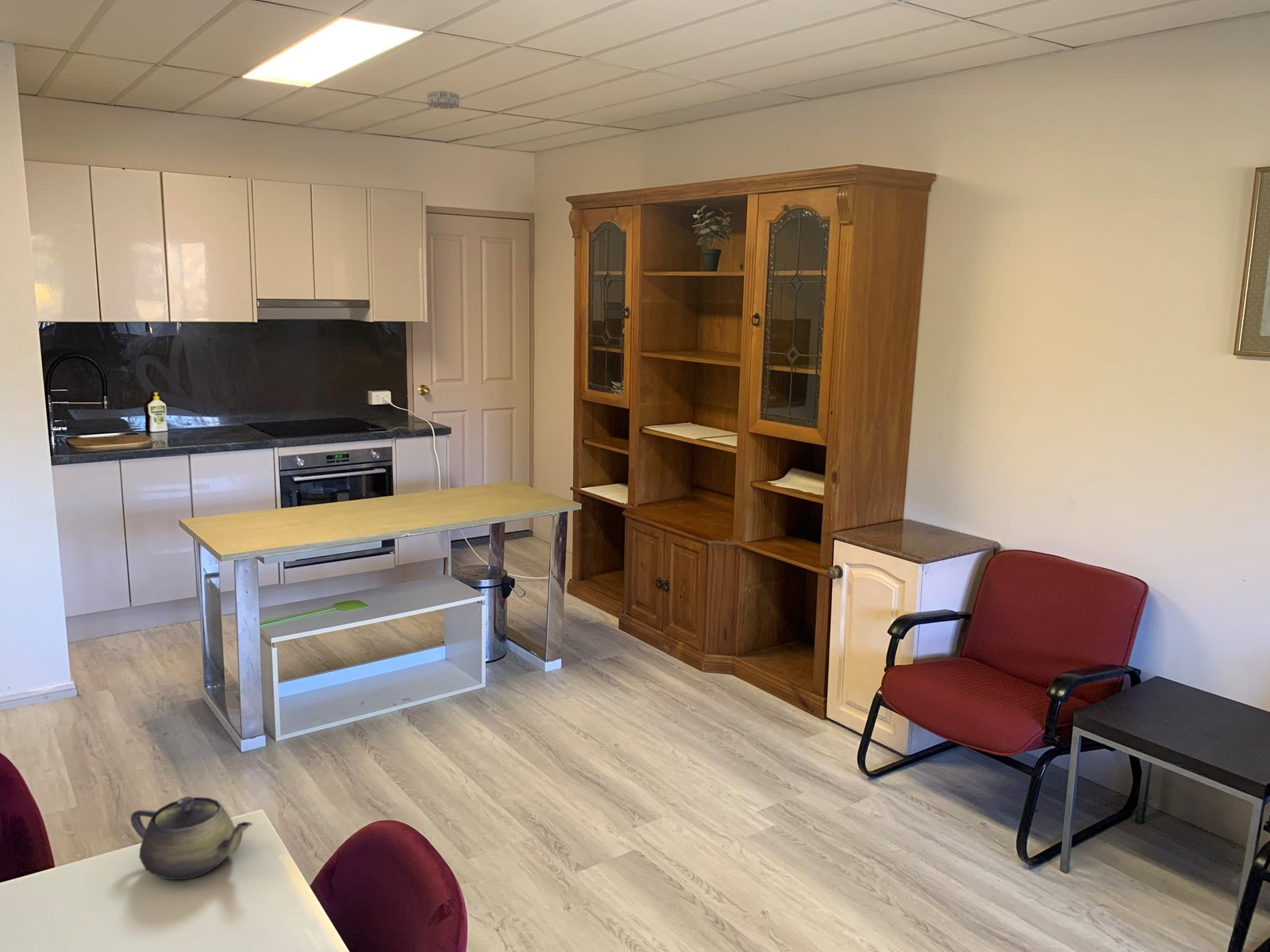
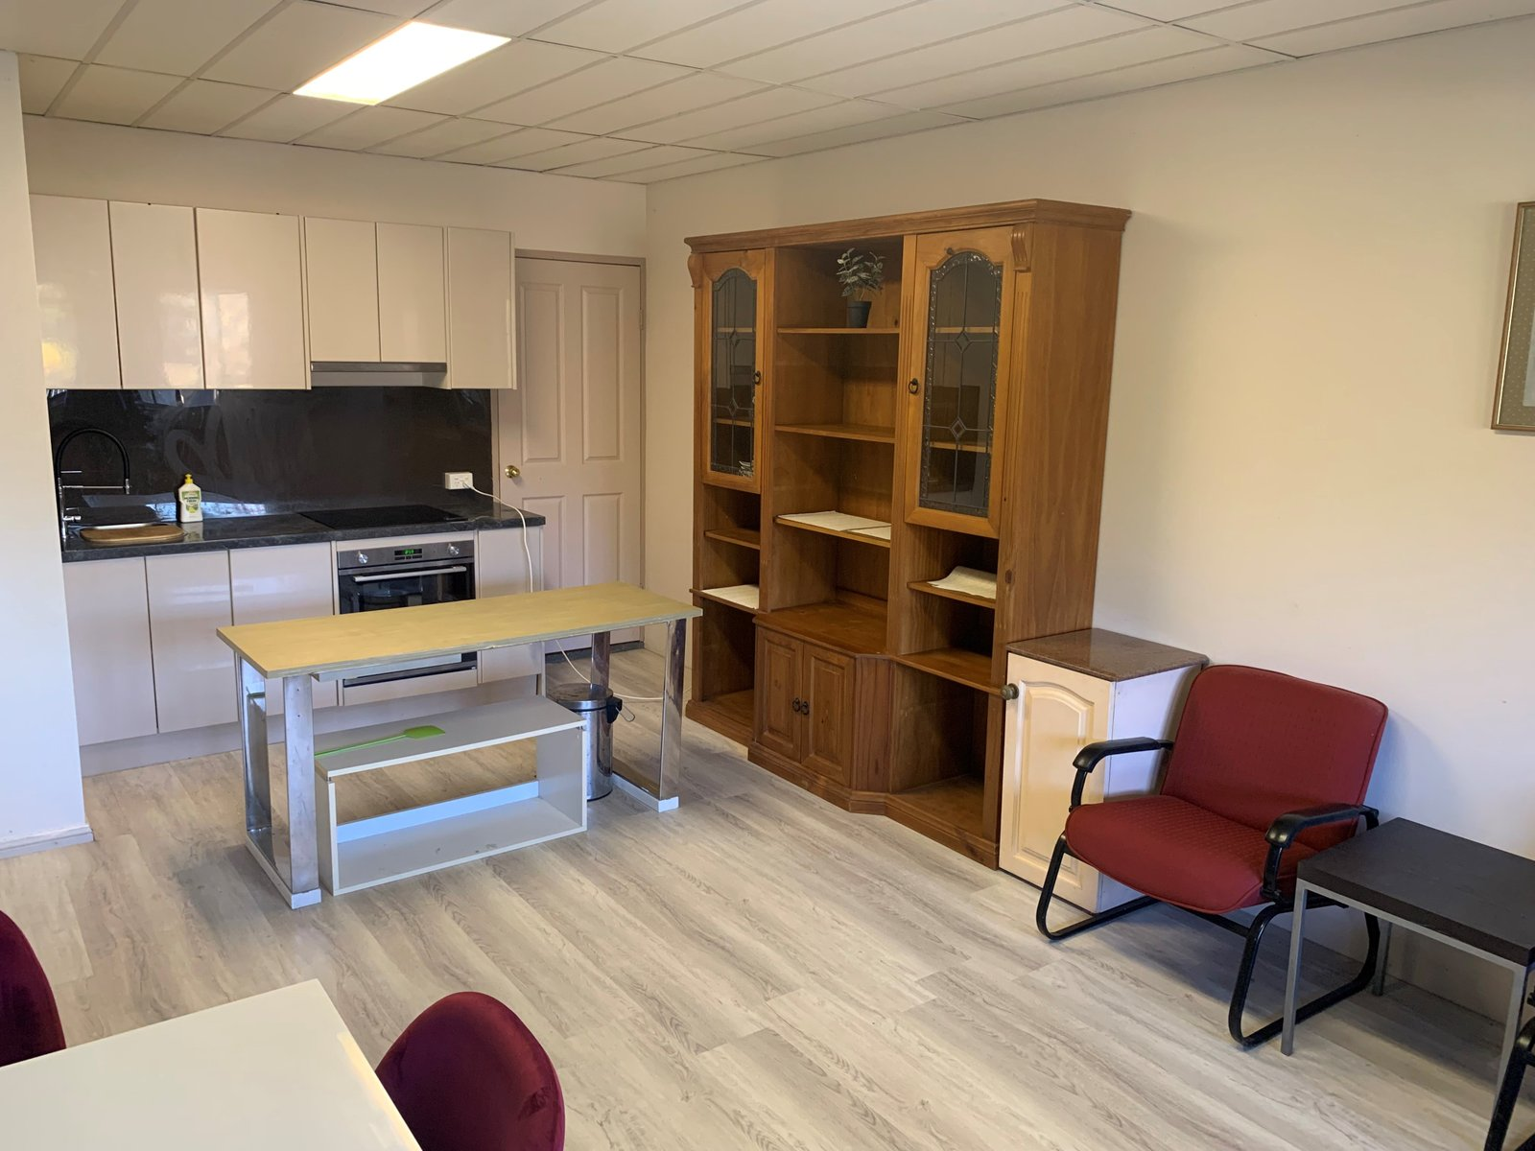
- smoke detector (443, 99)
- teapot (191, 832)
